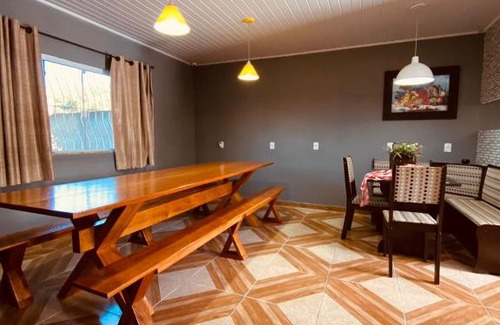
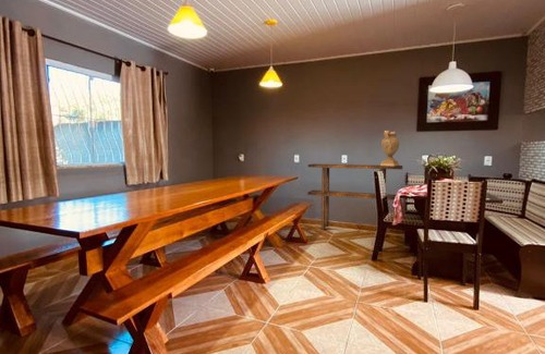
+ decorative urn (389, 148)
+ console table (352, 196)
